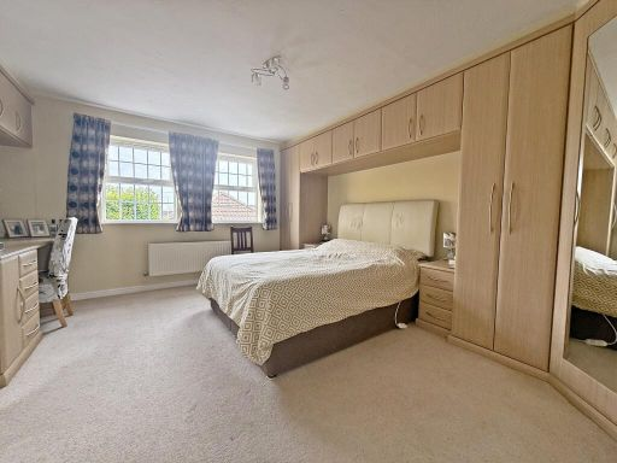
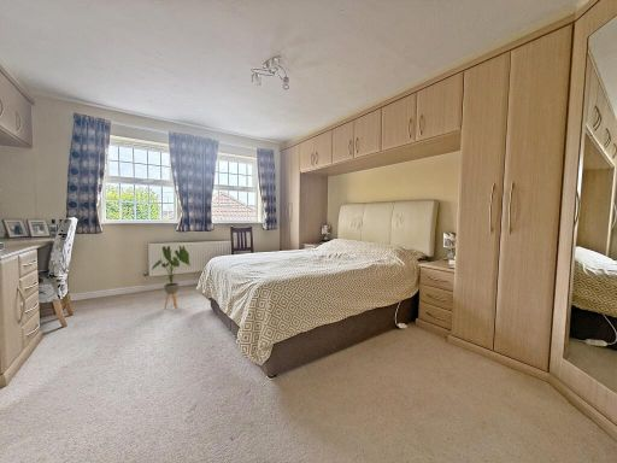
+ house plant (174, 277)
